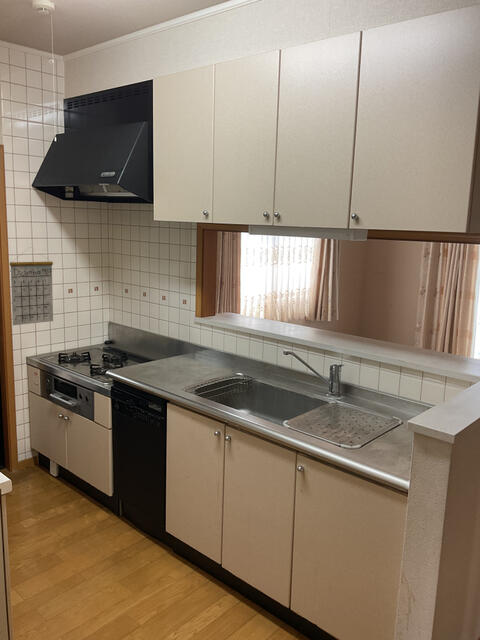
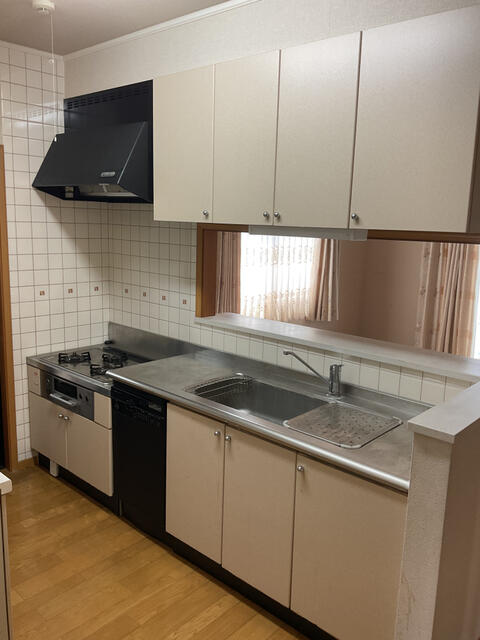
- calendar (32, 285)
